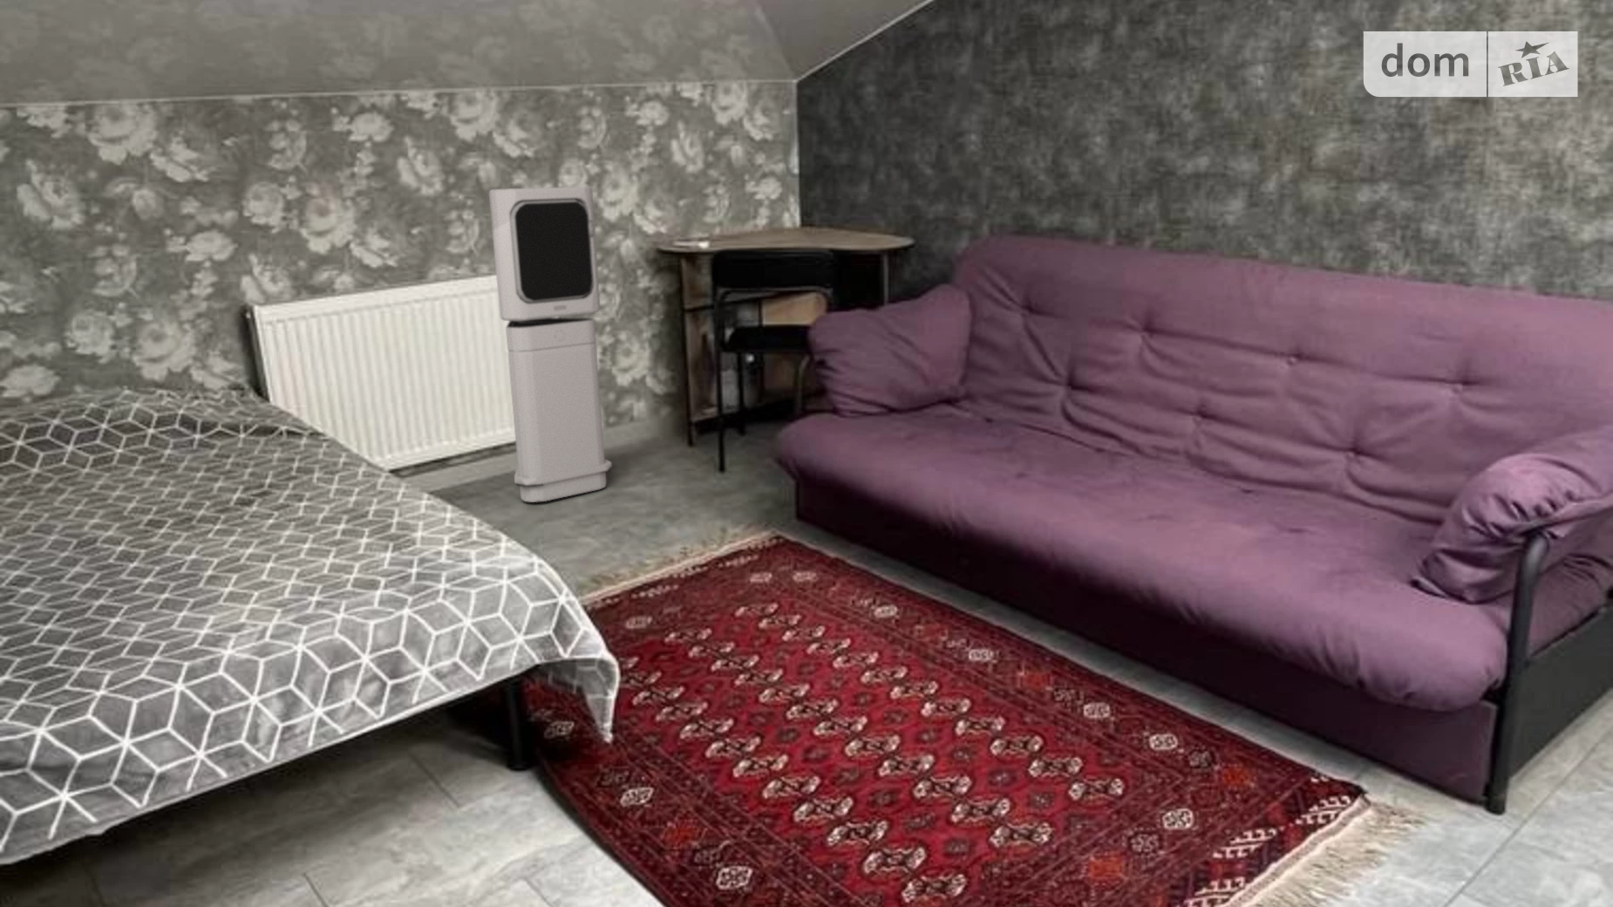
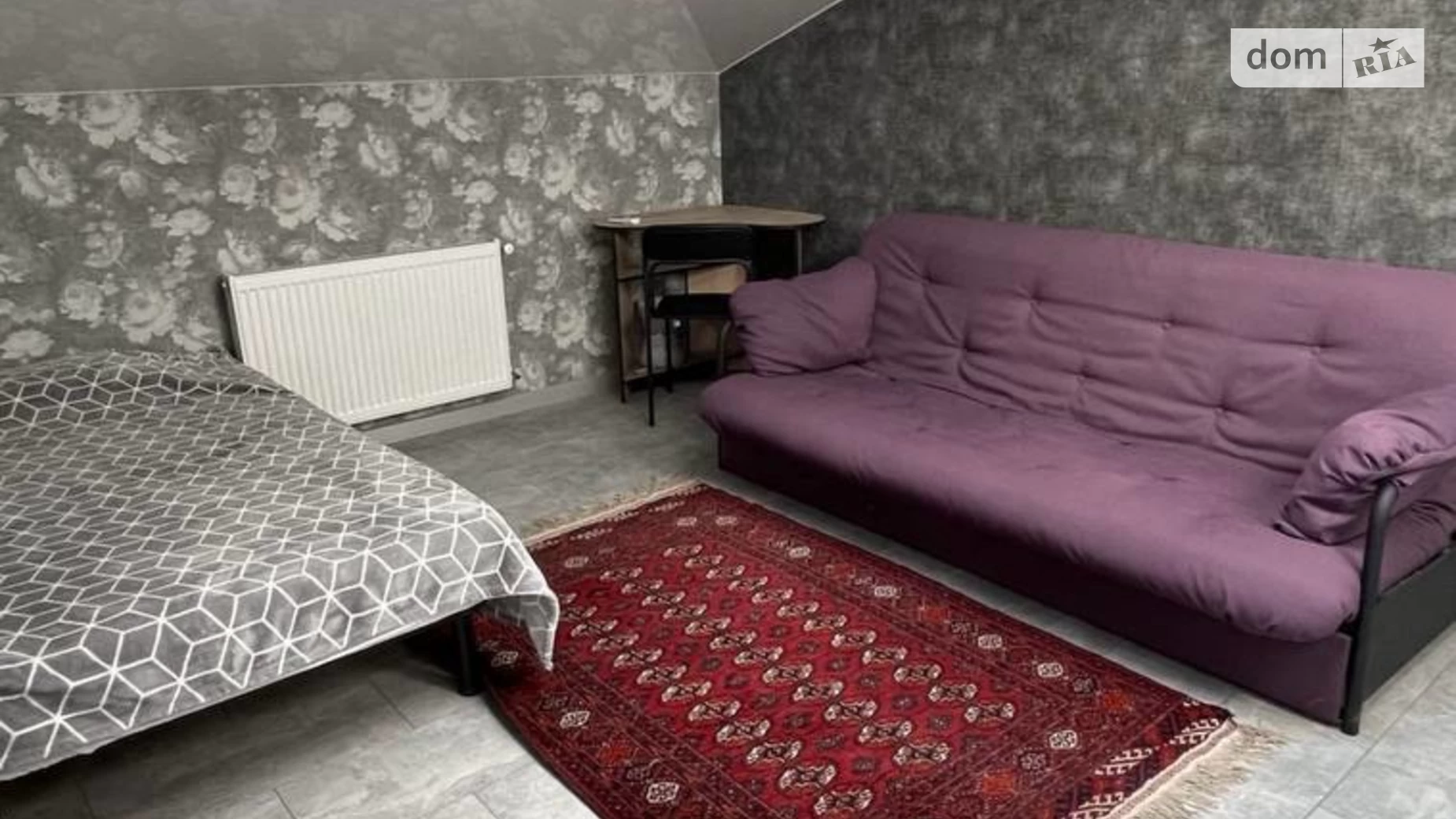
- air purifier (537, 342)
